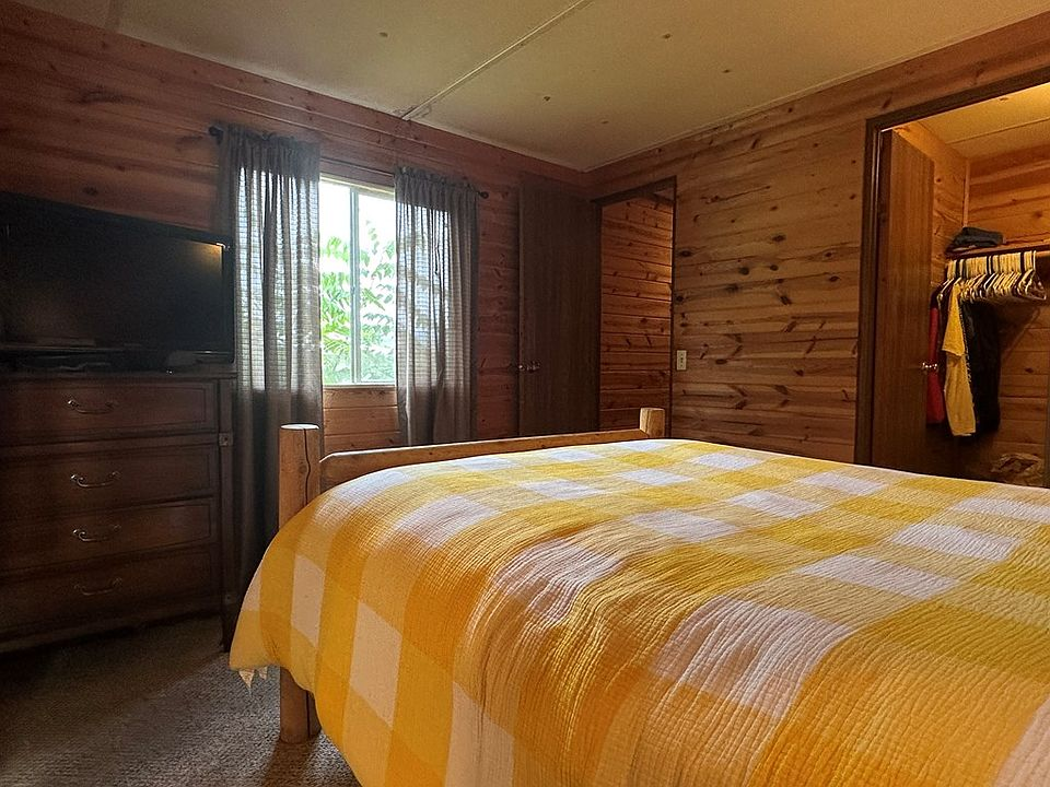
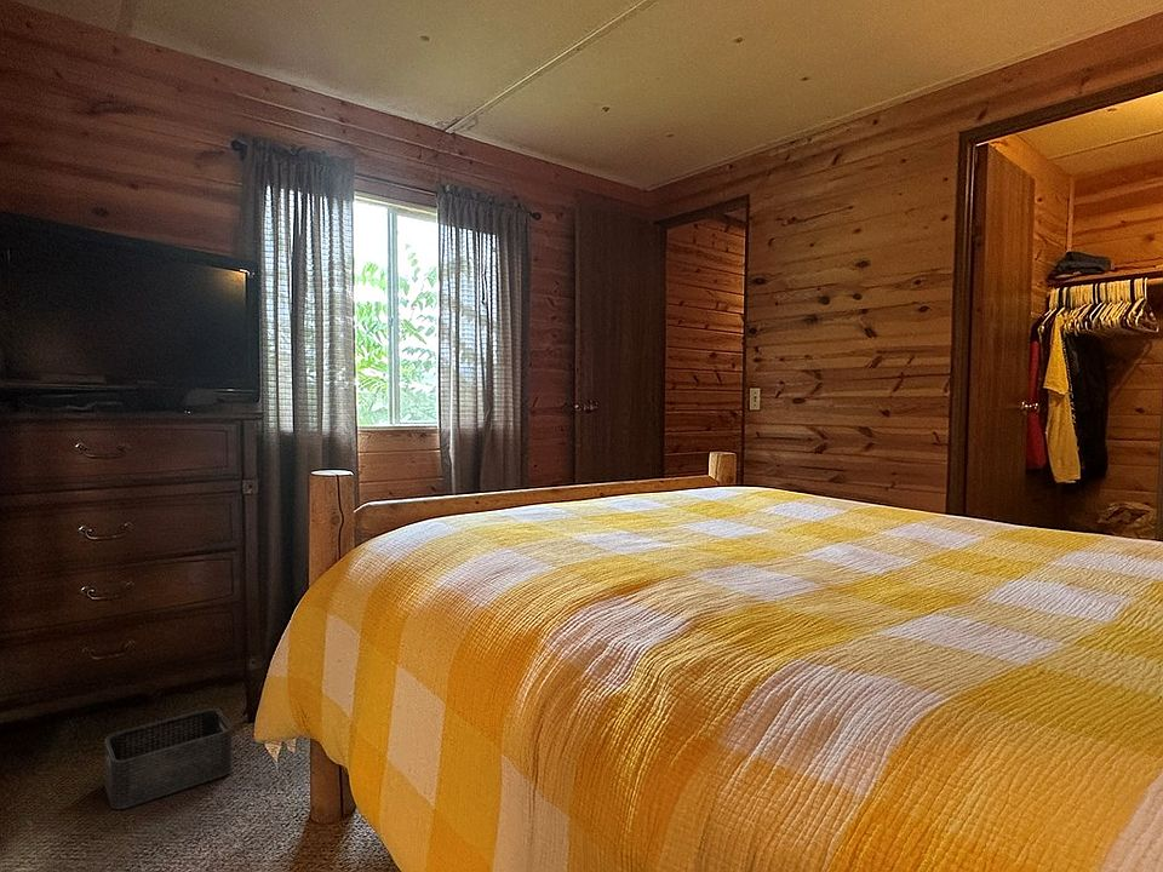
+ storage bin (170, 755)
